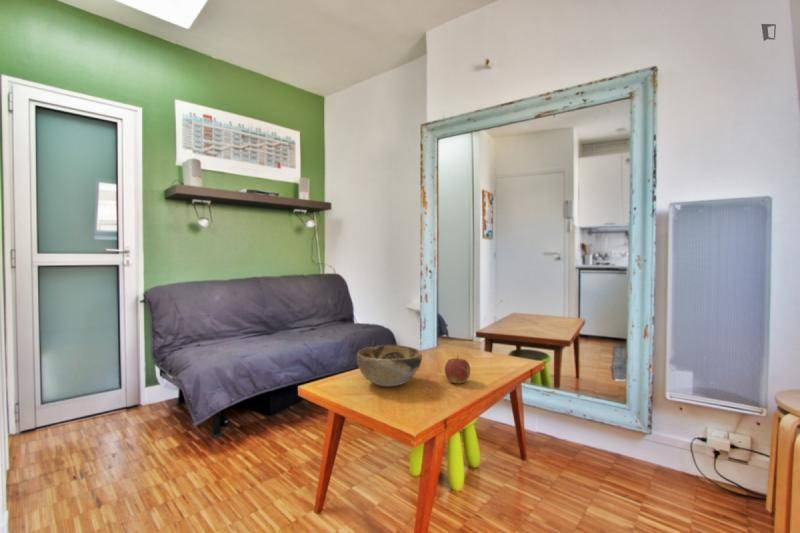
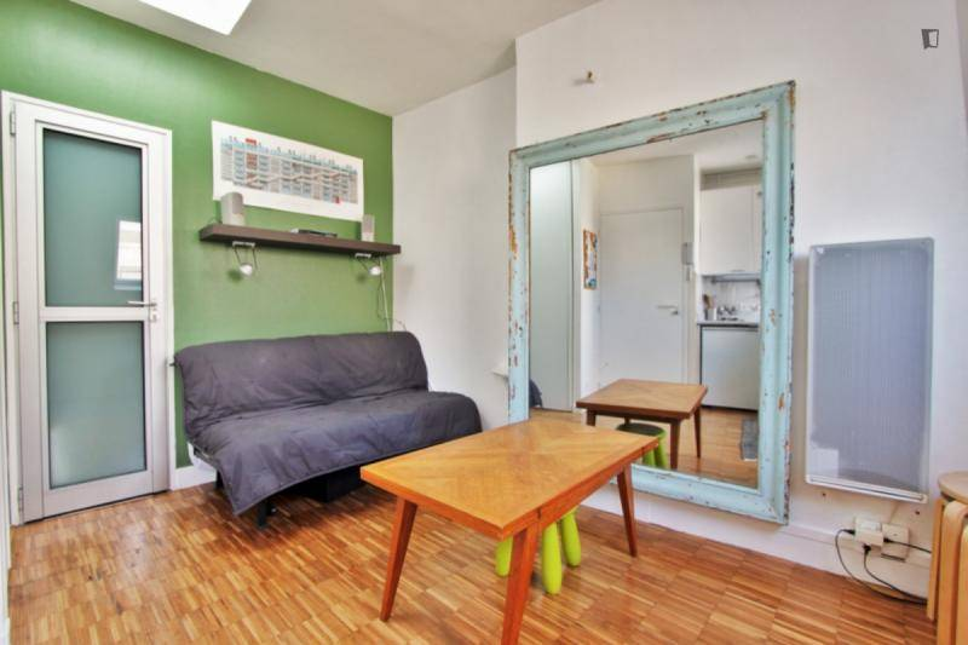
- apple (457, 369)
- decorative bowl (389, 367)
